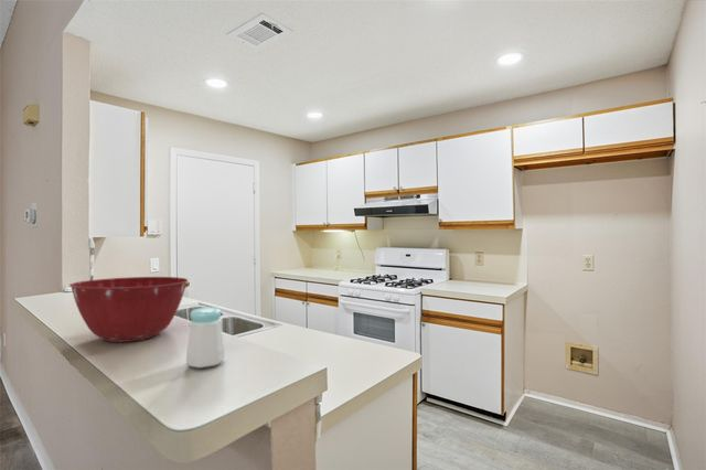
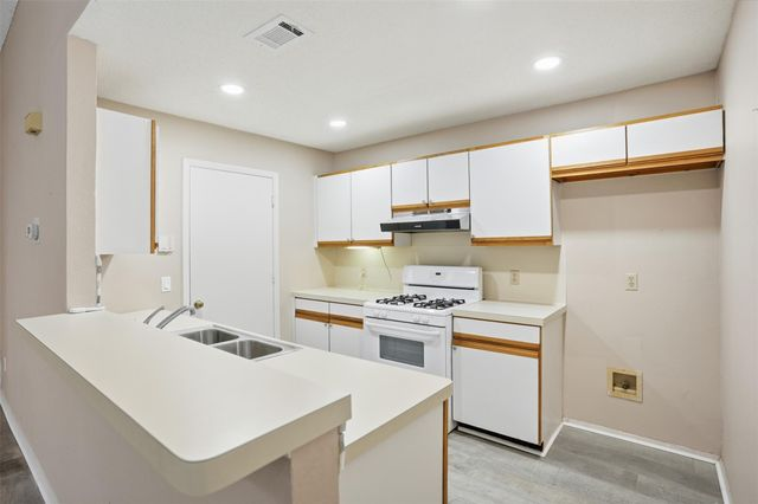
- salt shaker (205, 335)
- mixing bowl (132, 308)
